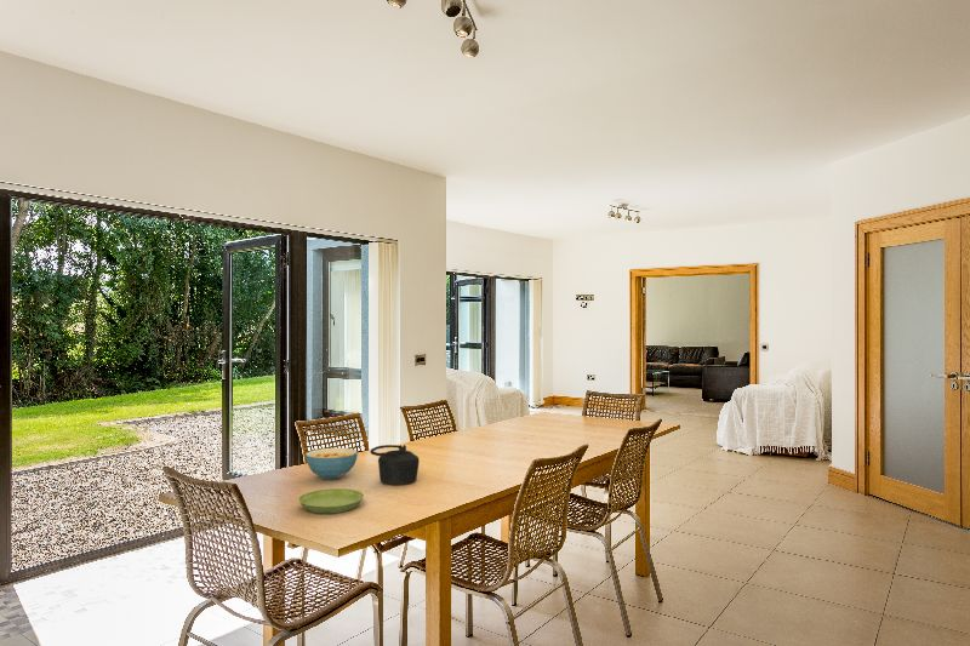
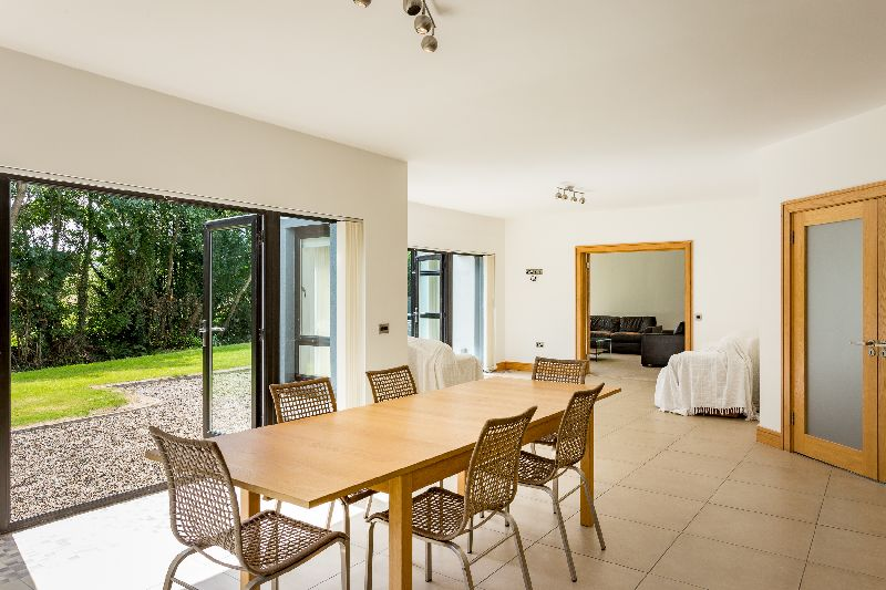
- teapot (396, 463)
- saucer (331, 501)
- cereal bowl (331, 464)
